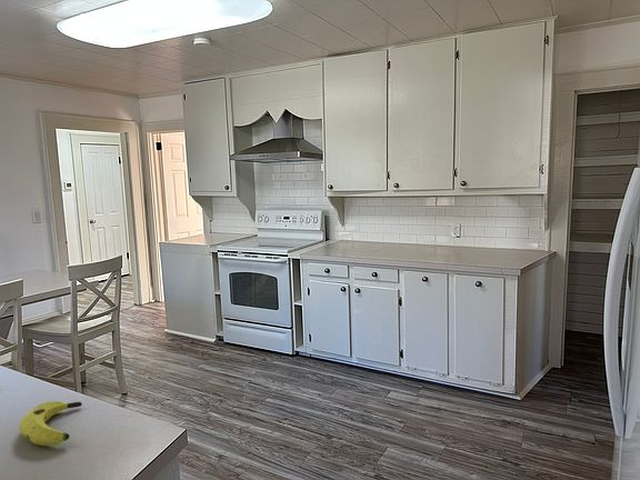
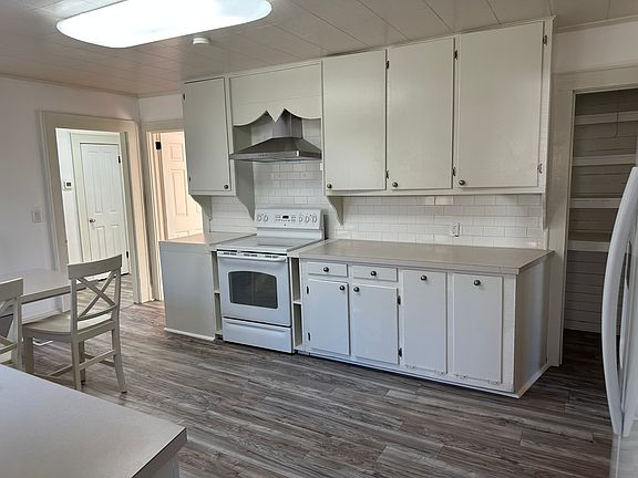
- banana (54, 413)
